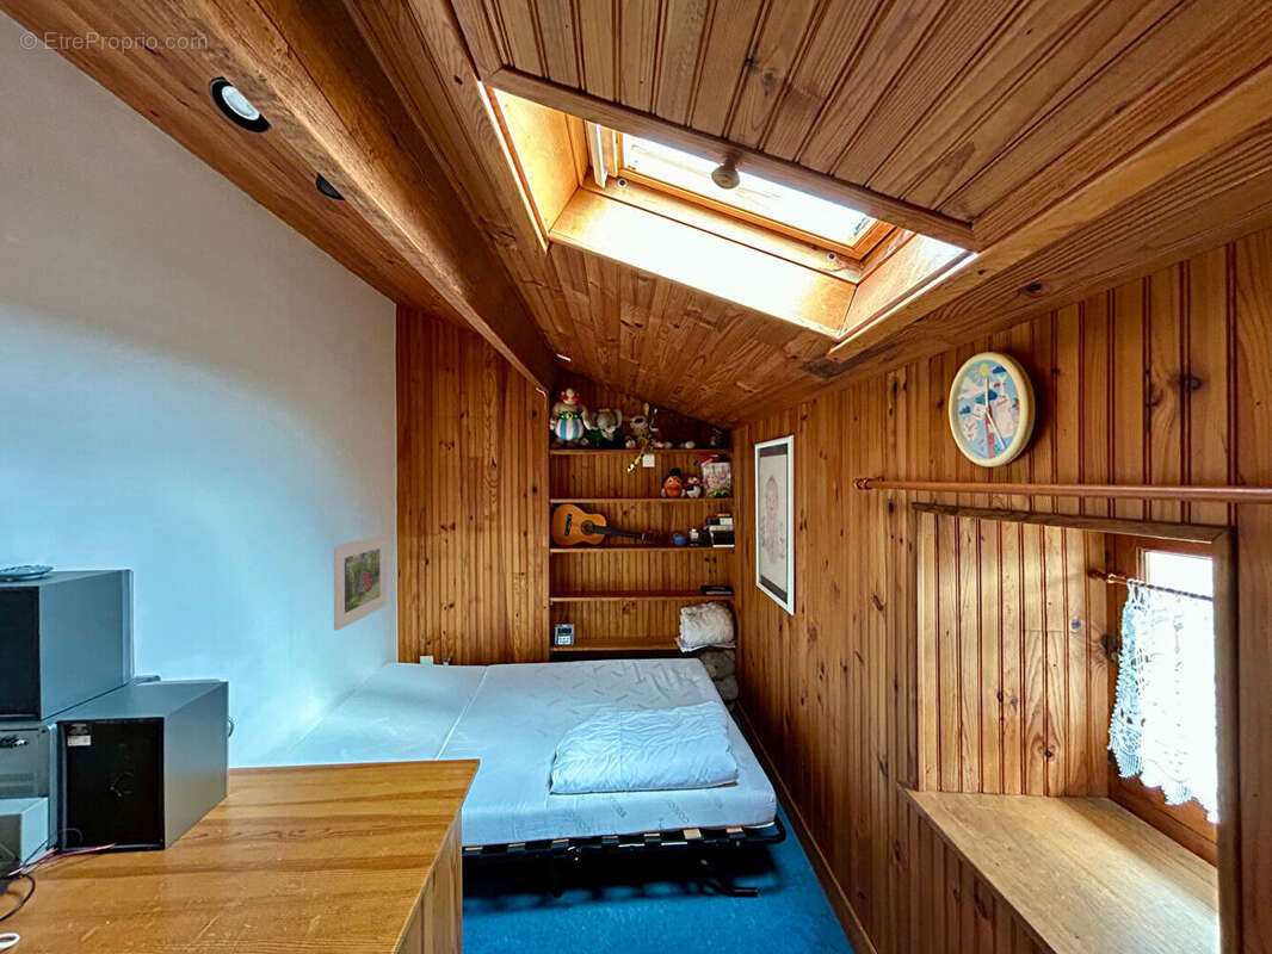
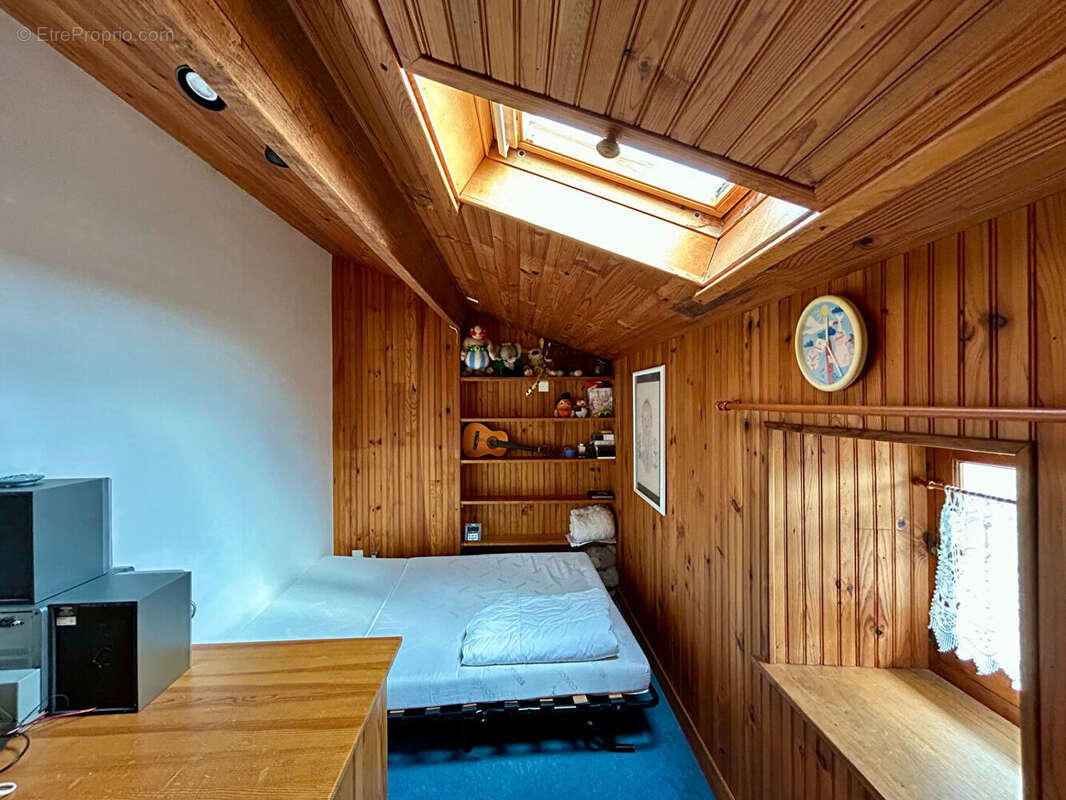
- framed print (362, 578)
